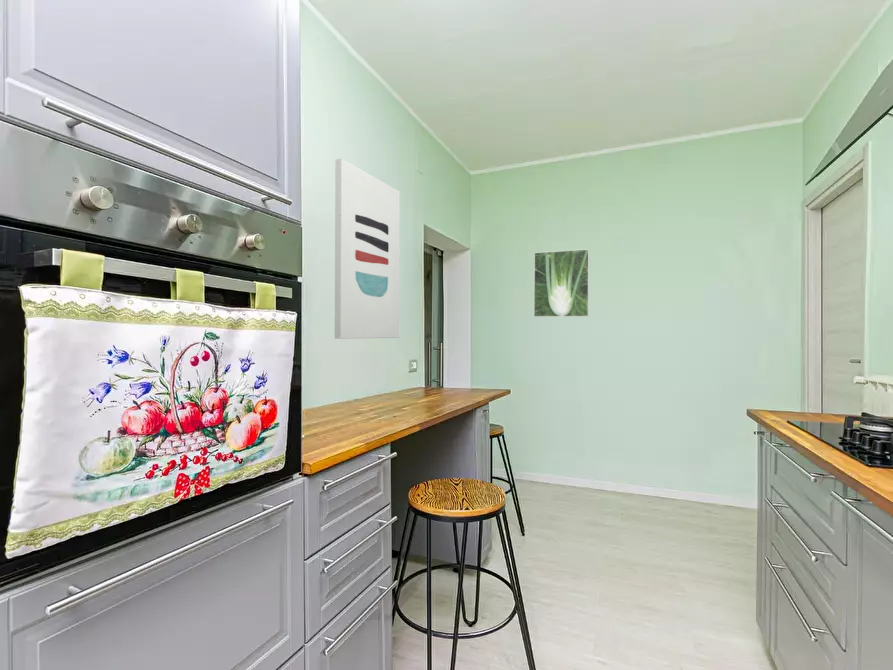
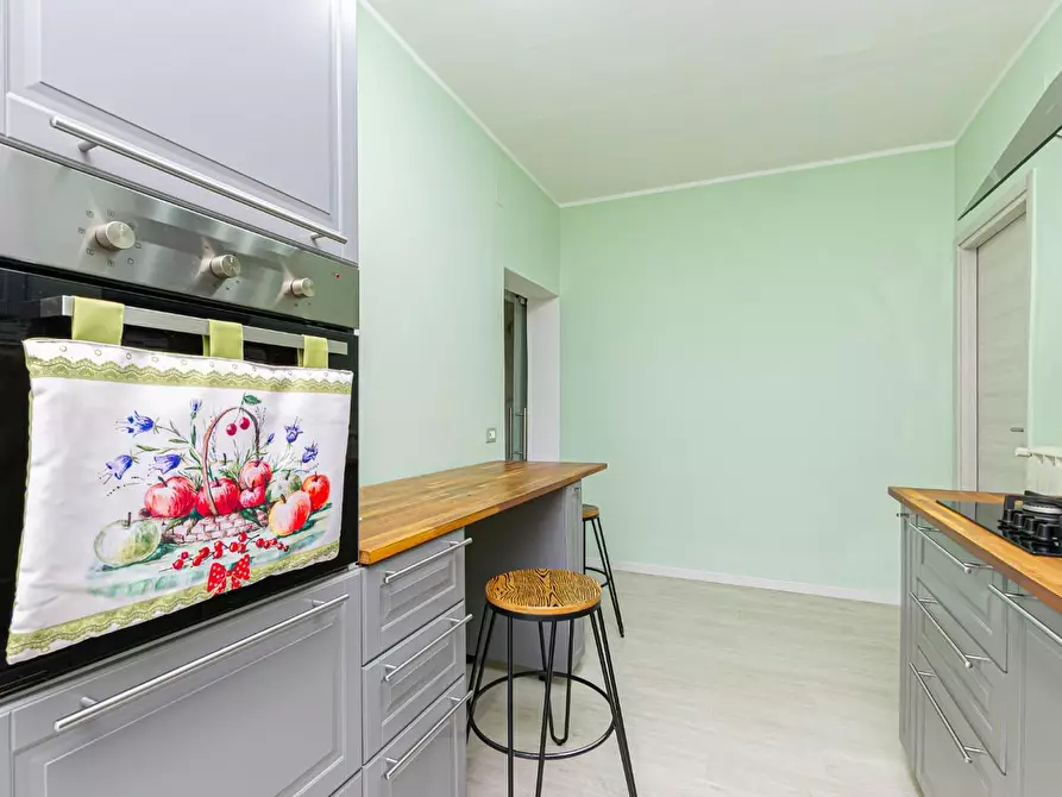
- wall art (370, 257)
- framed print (560, 283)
